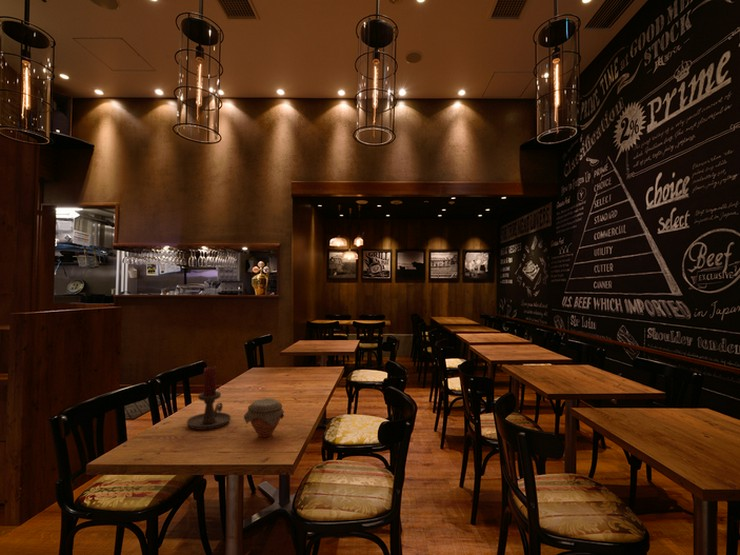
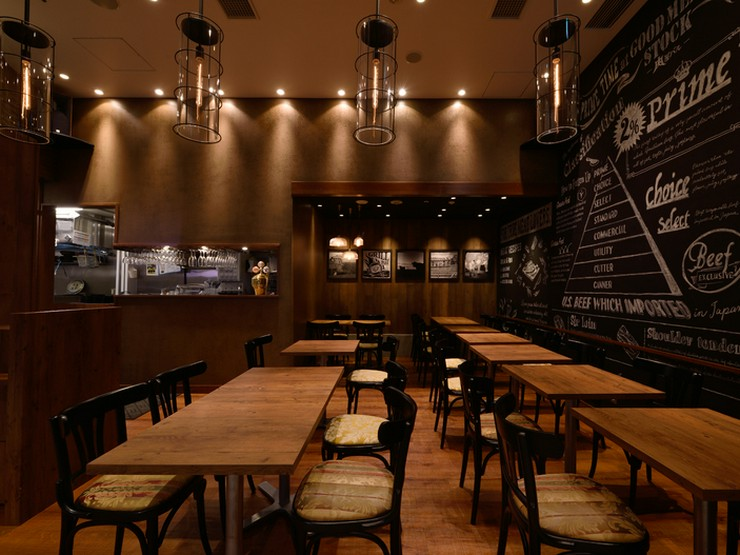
- candle holder (212, 393)
- jar (265, 418)
